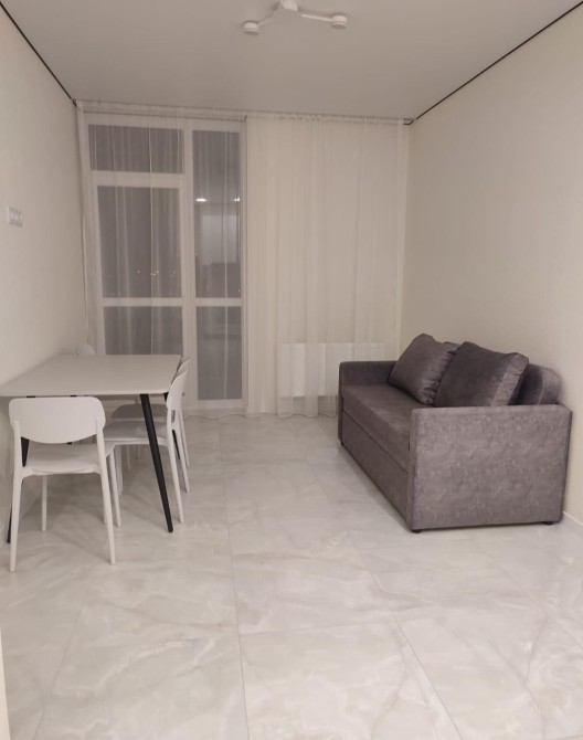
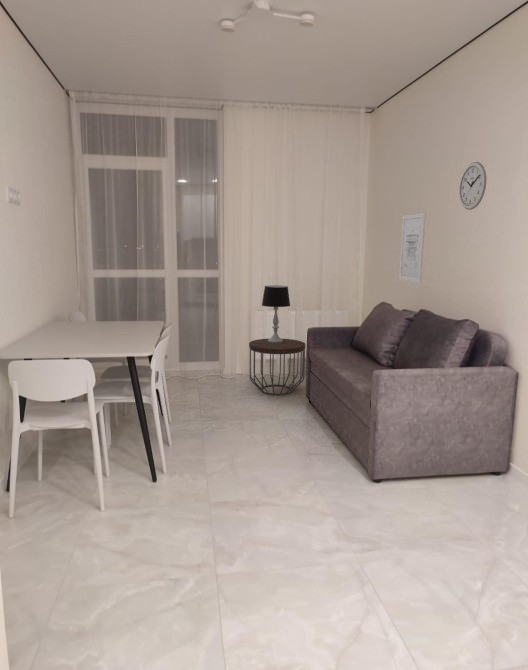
+ wall clock (471, 186)
+ wall art (411, 248)
+ side table (273, 366)
+ table lamp (275, 314)
